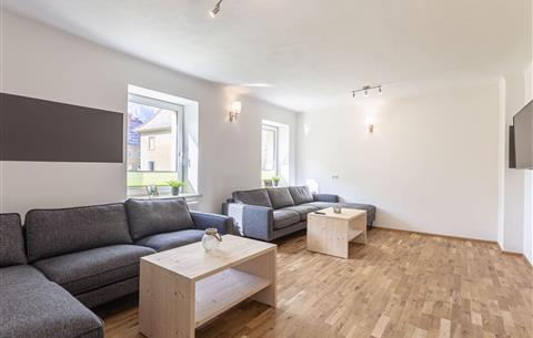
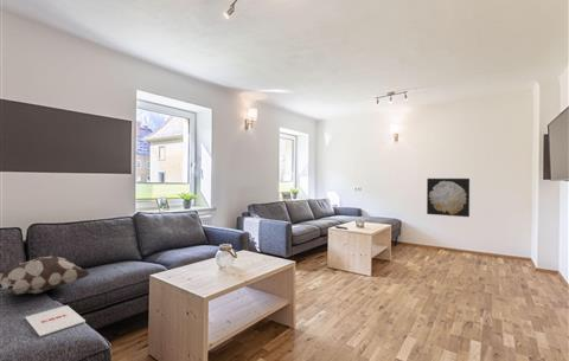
+ decorative pillow (39, 275)
+ magazine (55, 318)
+ wall art (447, 196)
